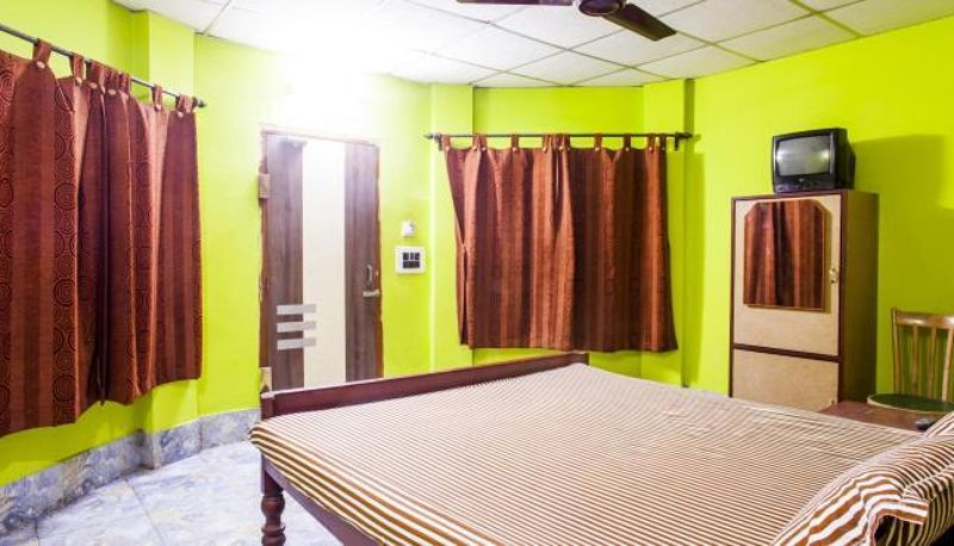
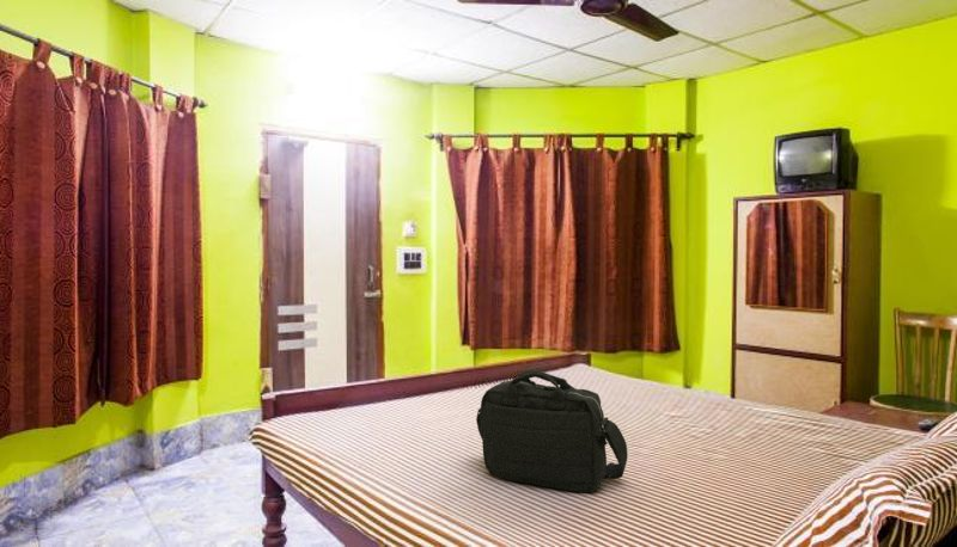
+ shoulder bag (545, 422)
